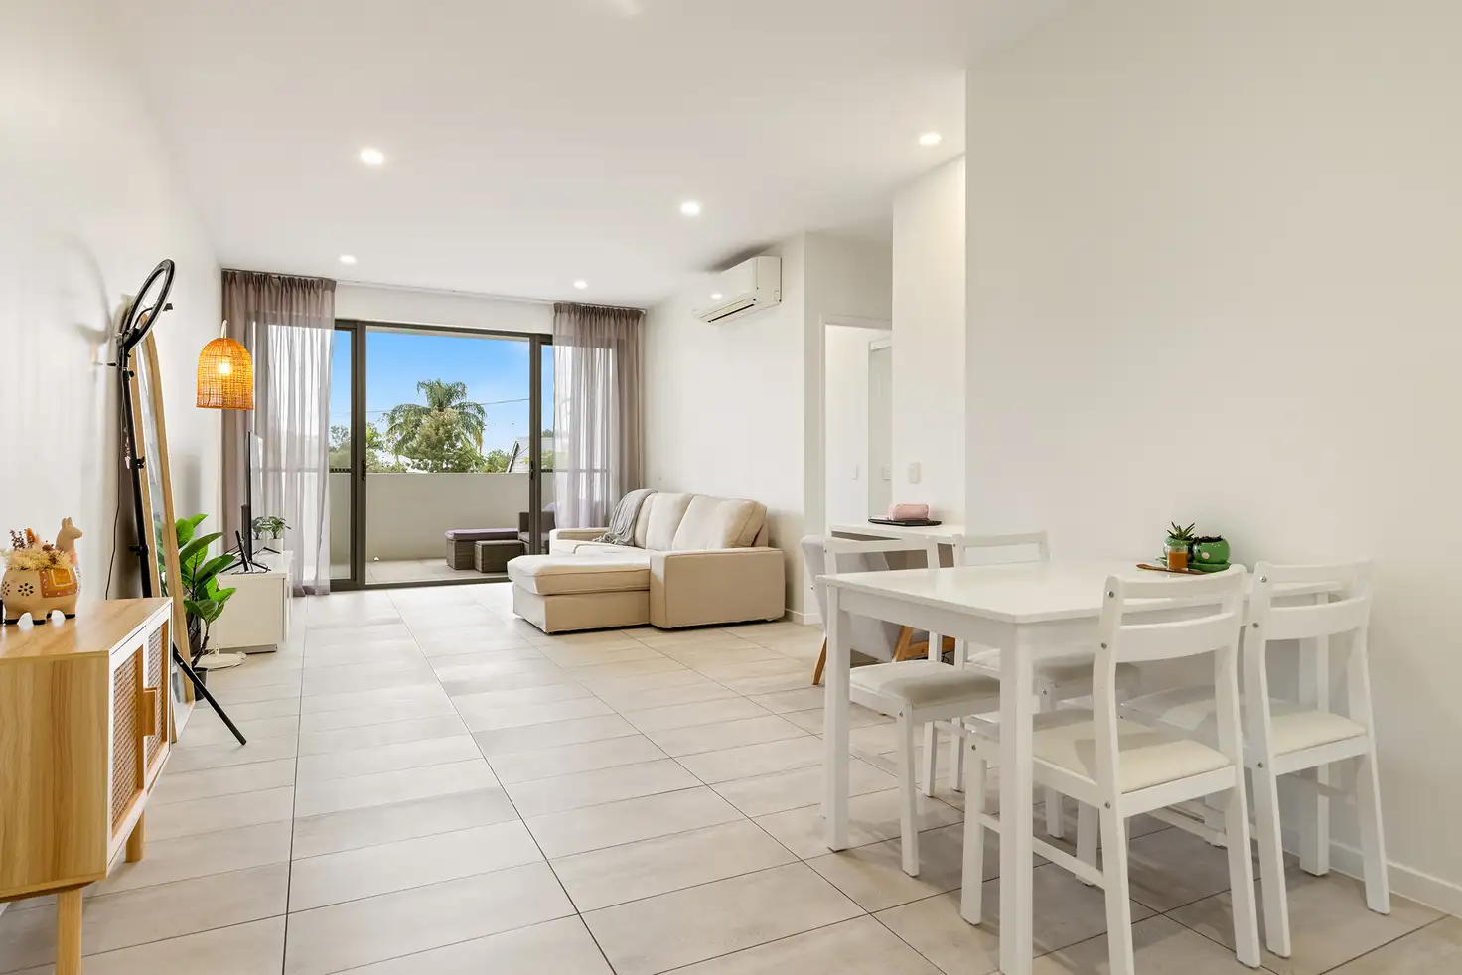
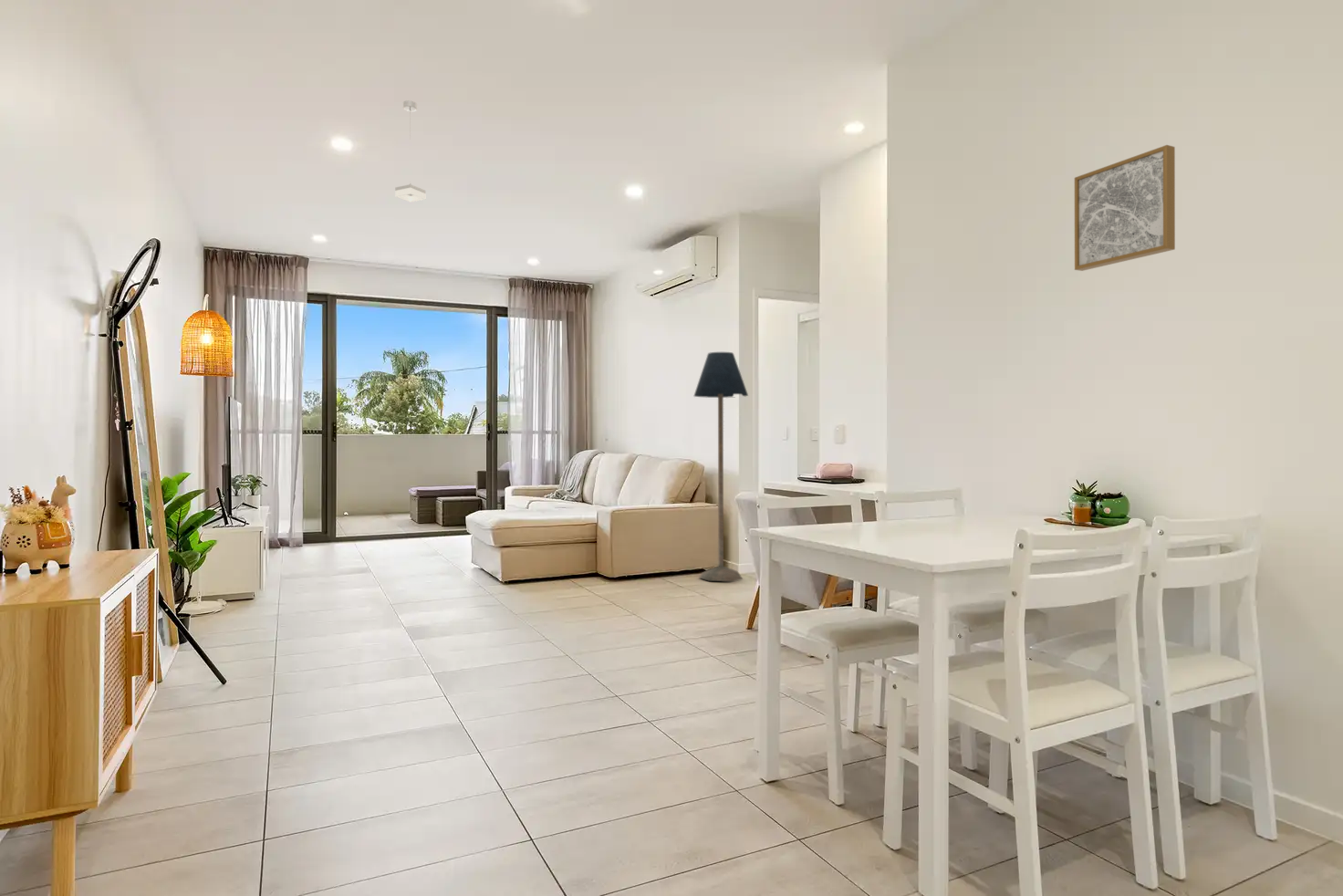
+ pendant lamp (410, 137)
+ wall art (1121, 212)
+ floor lamp (721, 465)
